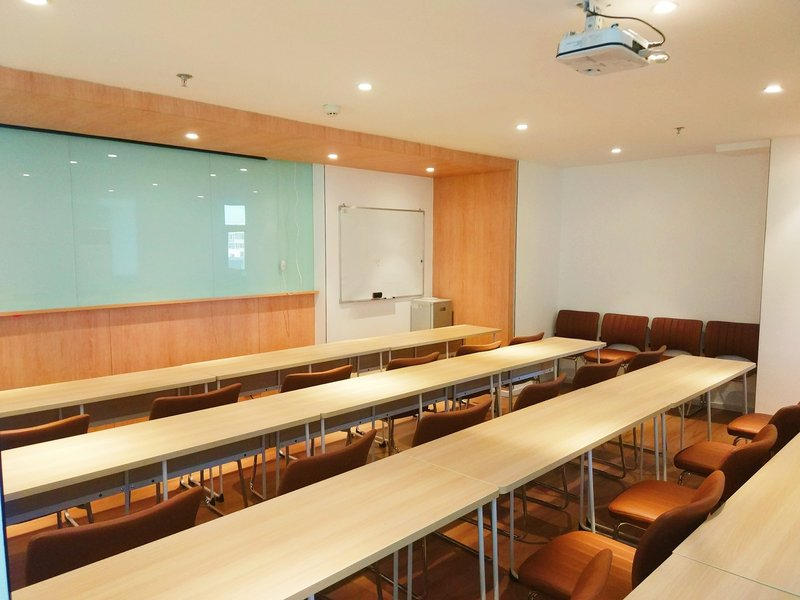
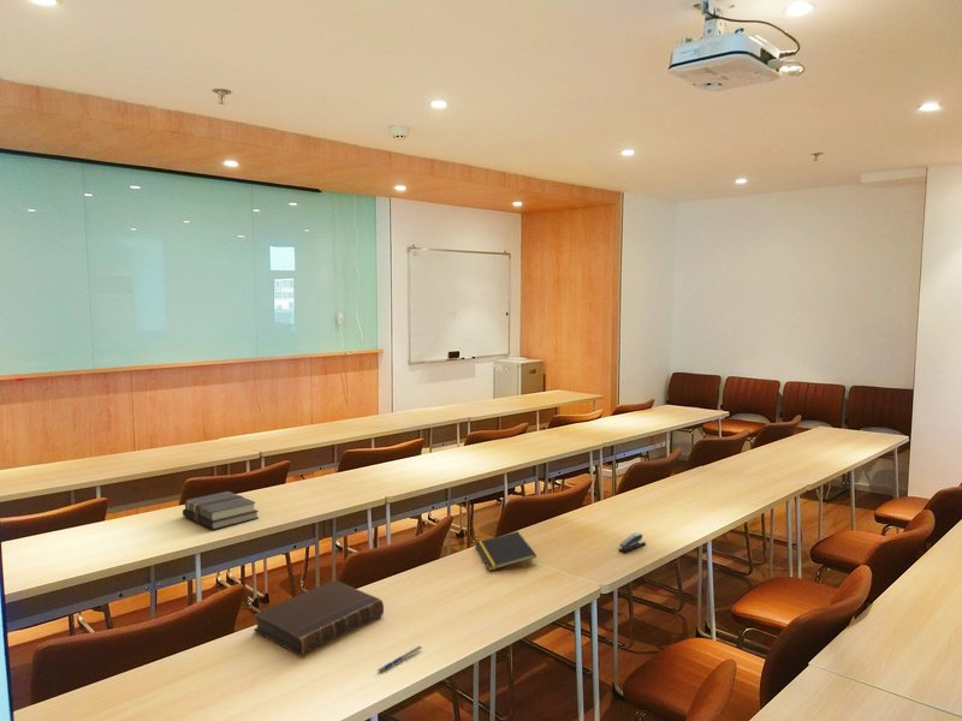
+ book (220, 508)
+ book (320, 614)
+ stapler (631, 541)
+ pen (400, 657)
+ notepad (504, 549)
